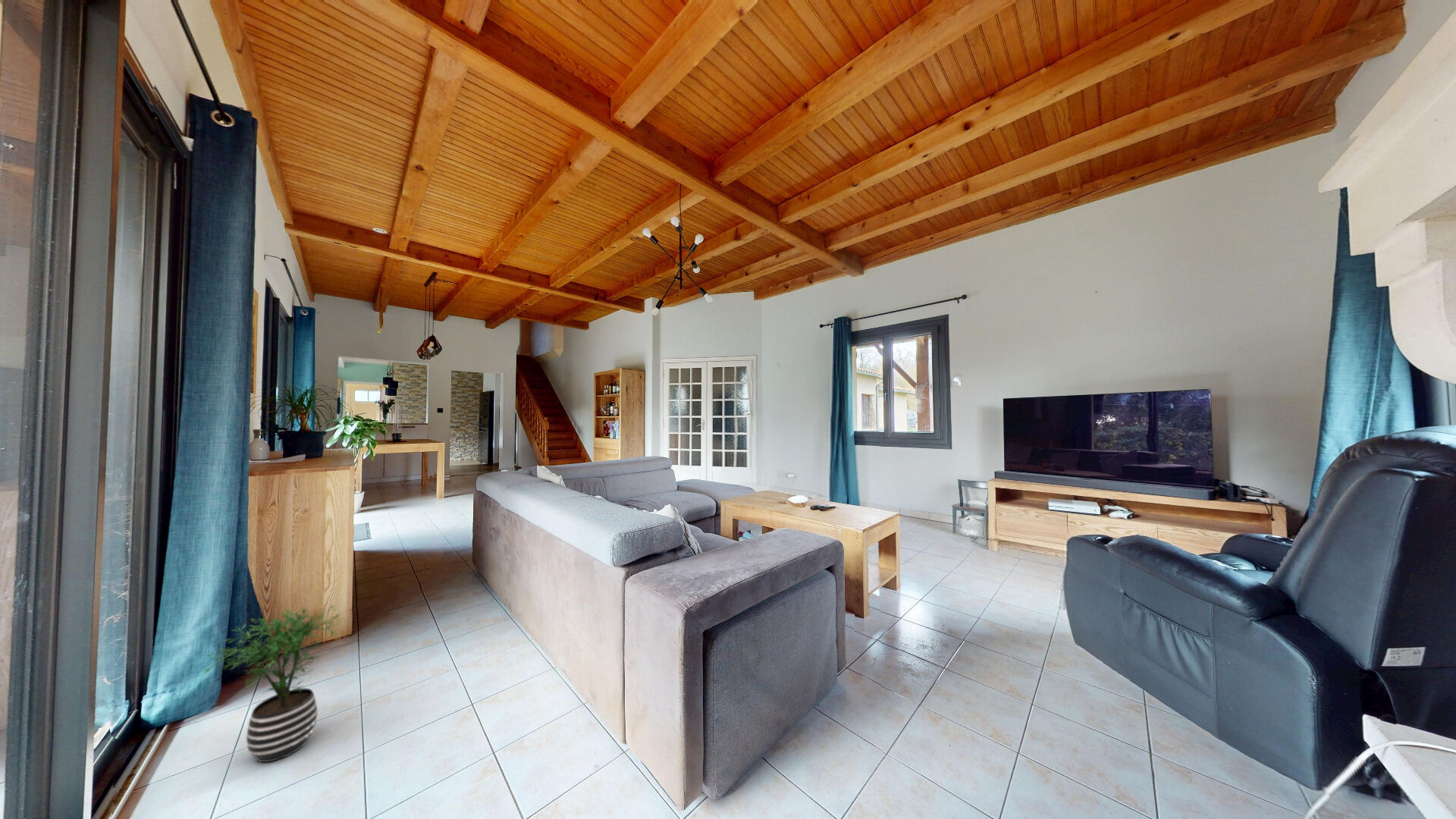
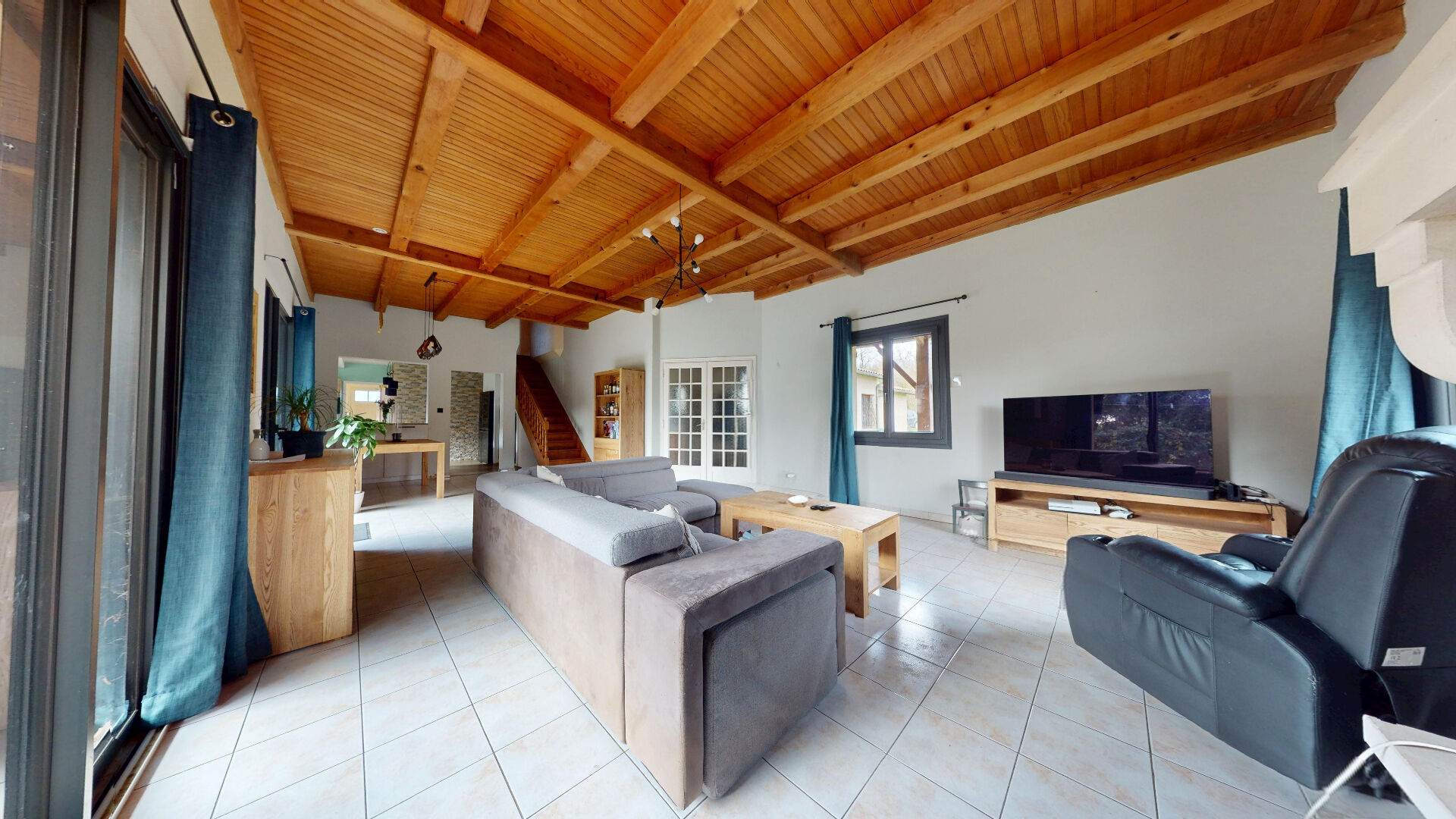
- potted plant (278, 682)
